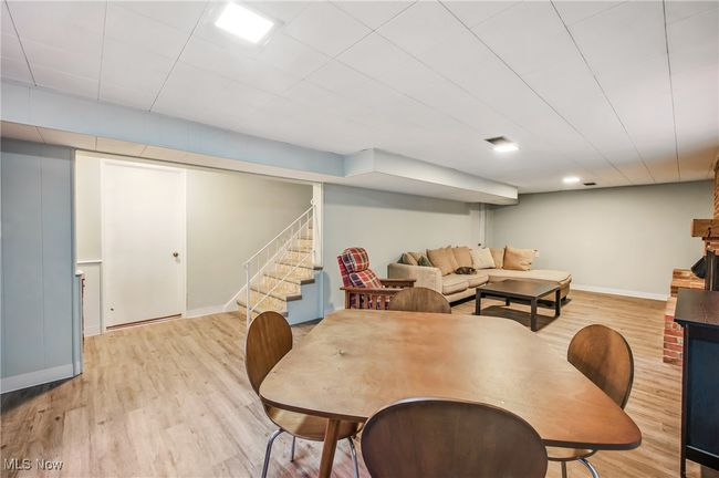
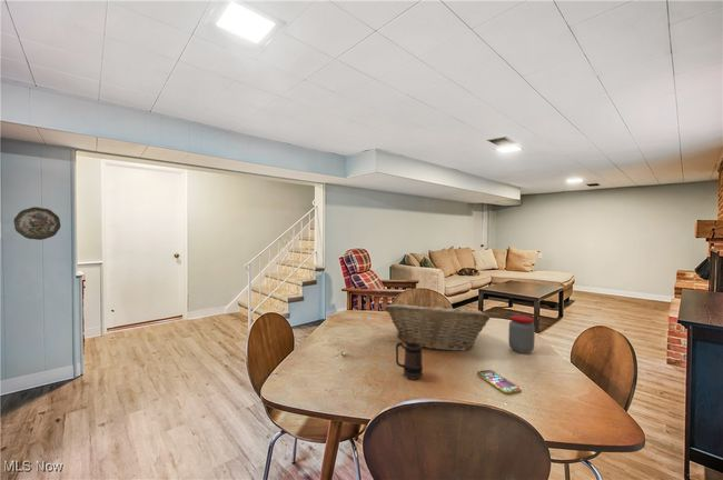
+ mug (408, 359)
+ jar (521, 333)
+ decorative plate (38, 223)
+ fruit basket (434, 320)
+ smartphone (497, 380)
